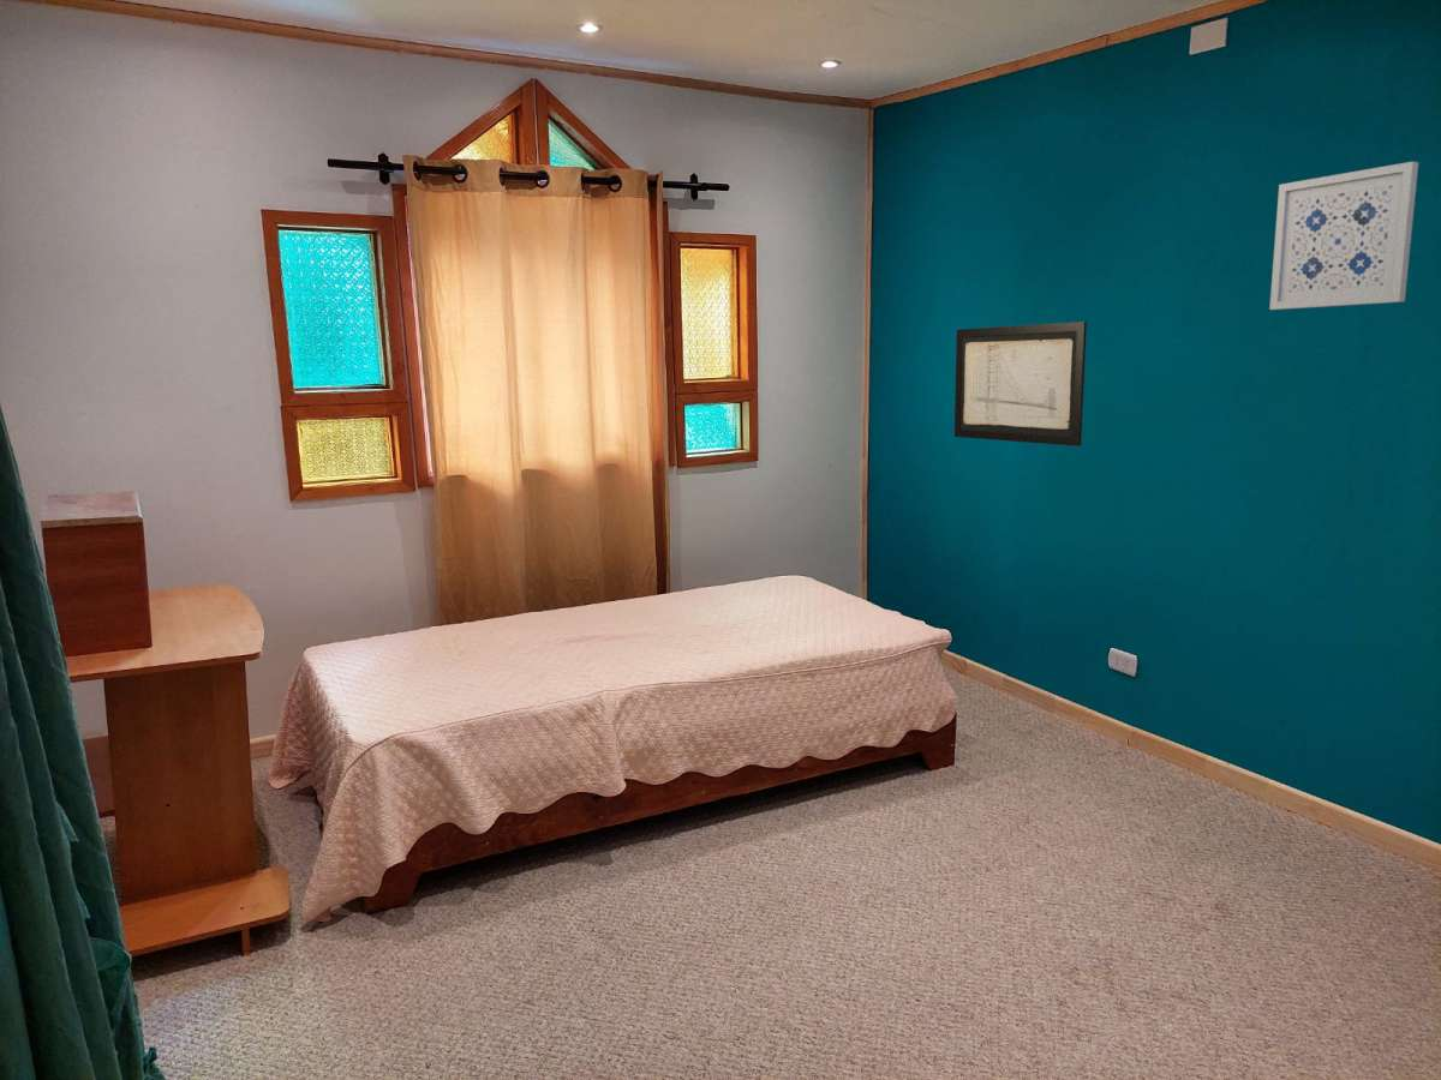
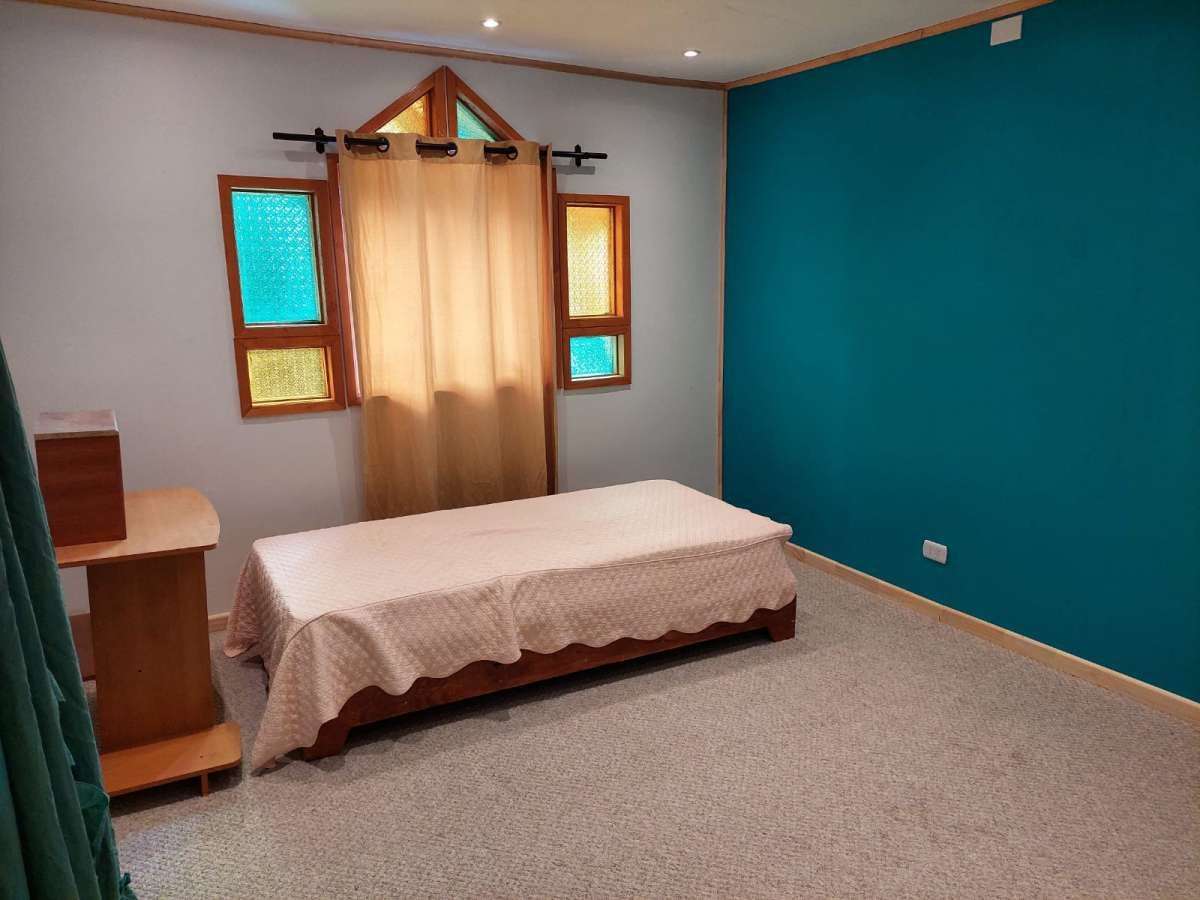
- wall art (1339, 240)
- wall art (1015, 384)
